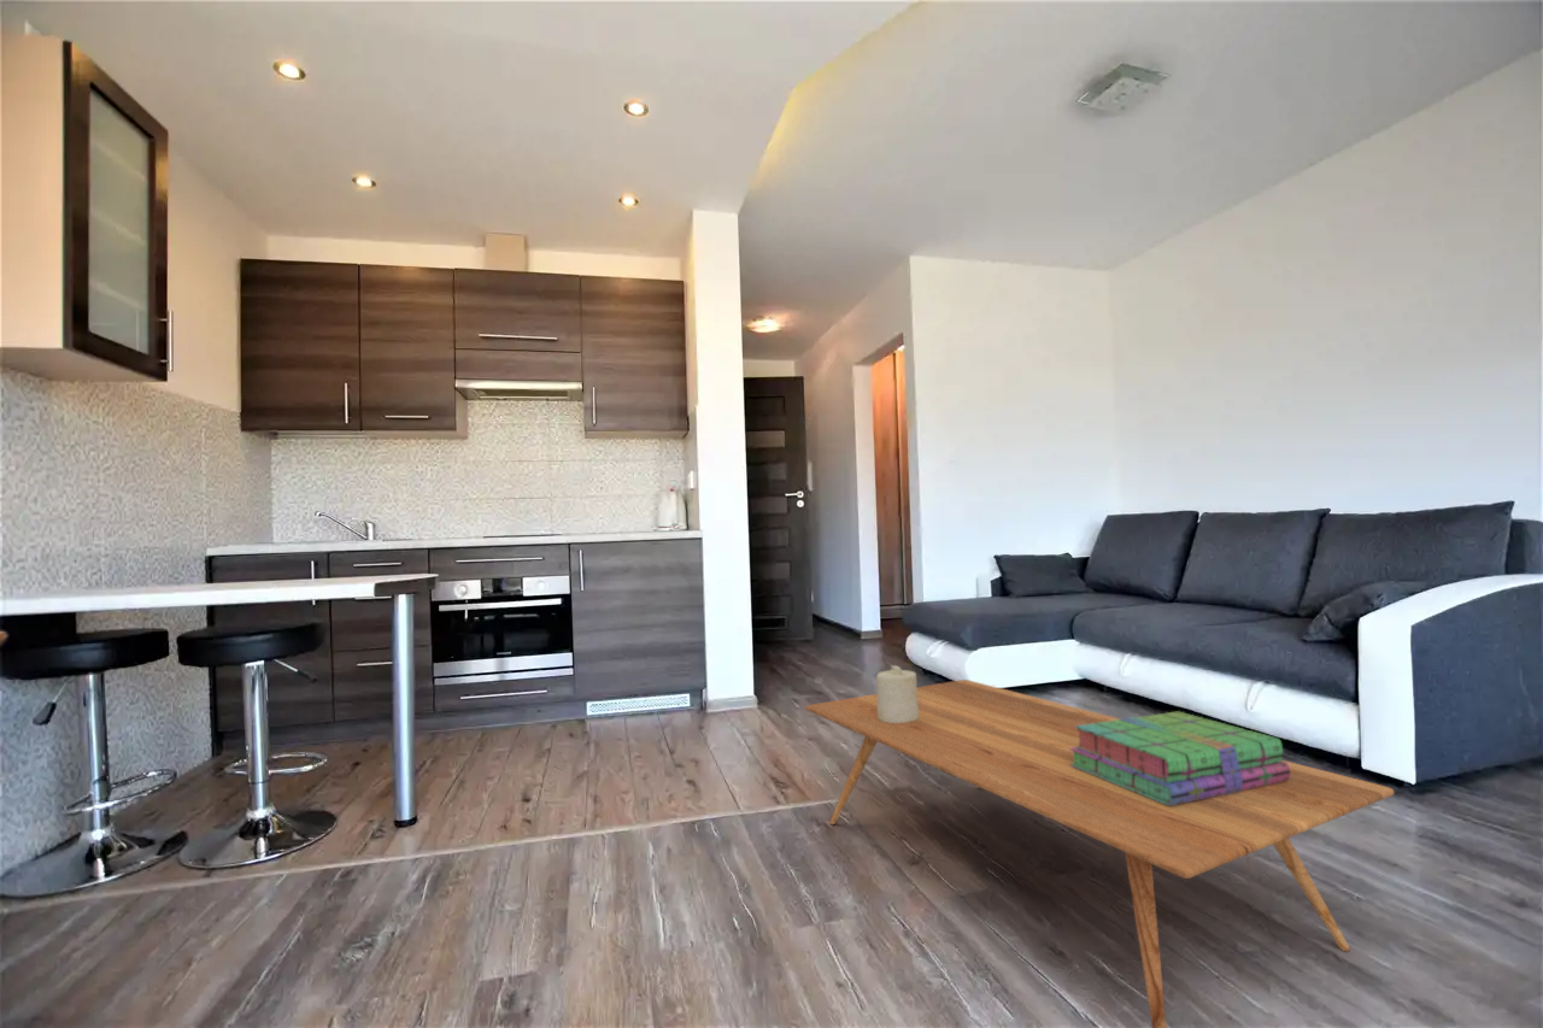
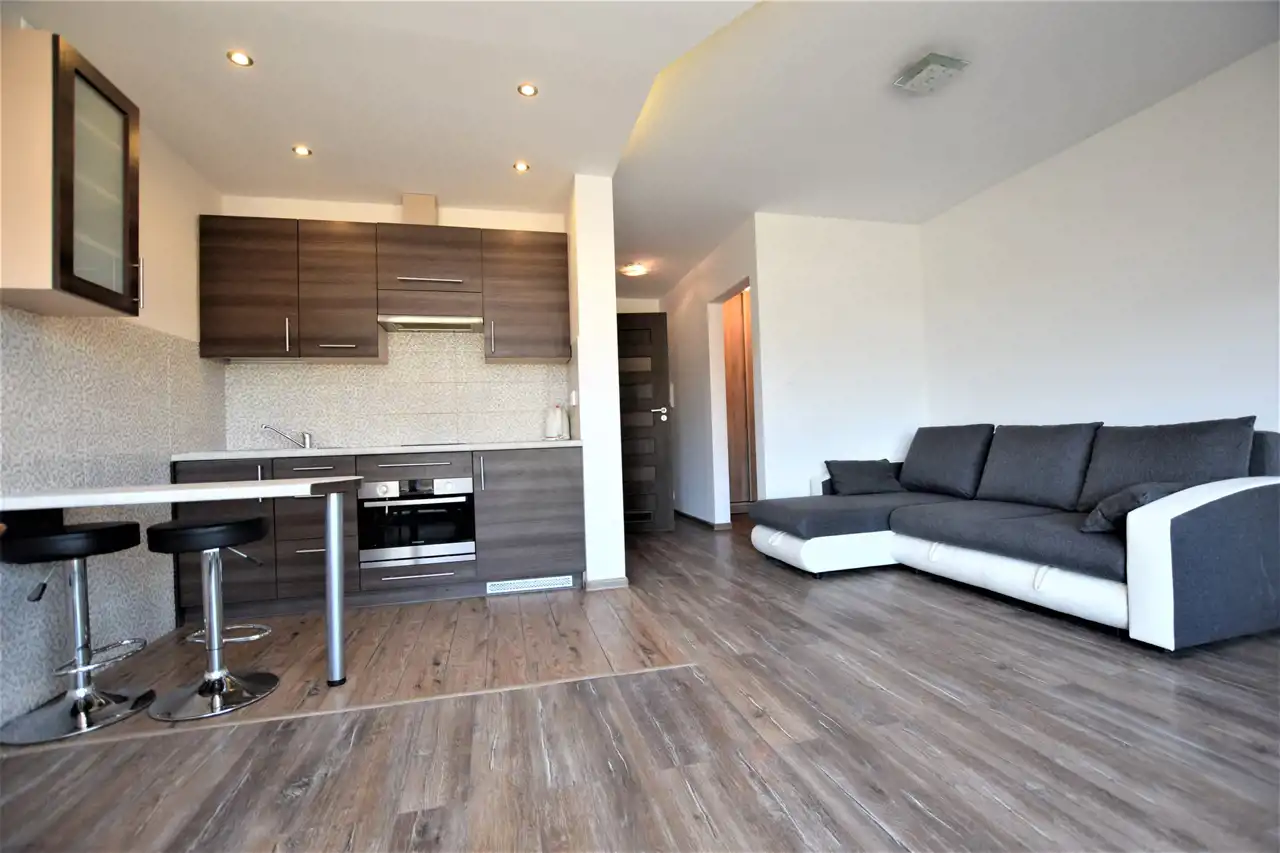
- stack of books (1174, 751)
- coffee table (1034, 805)
- candle (897, 691)
